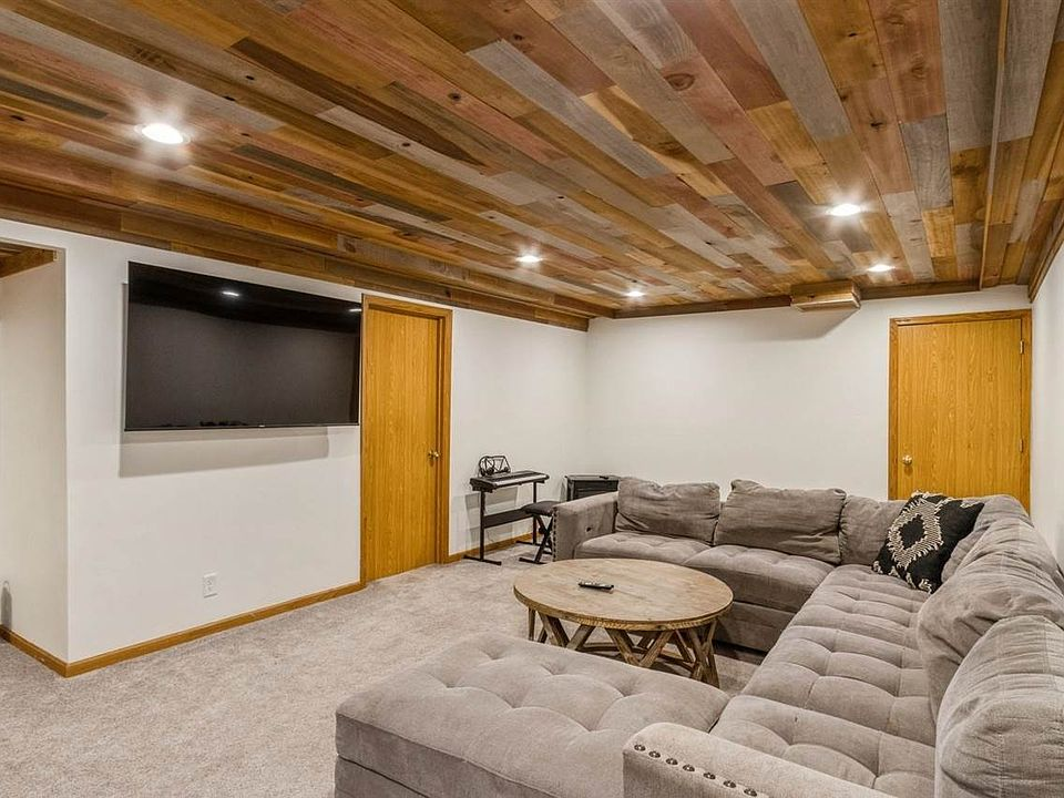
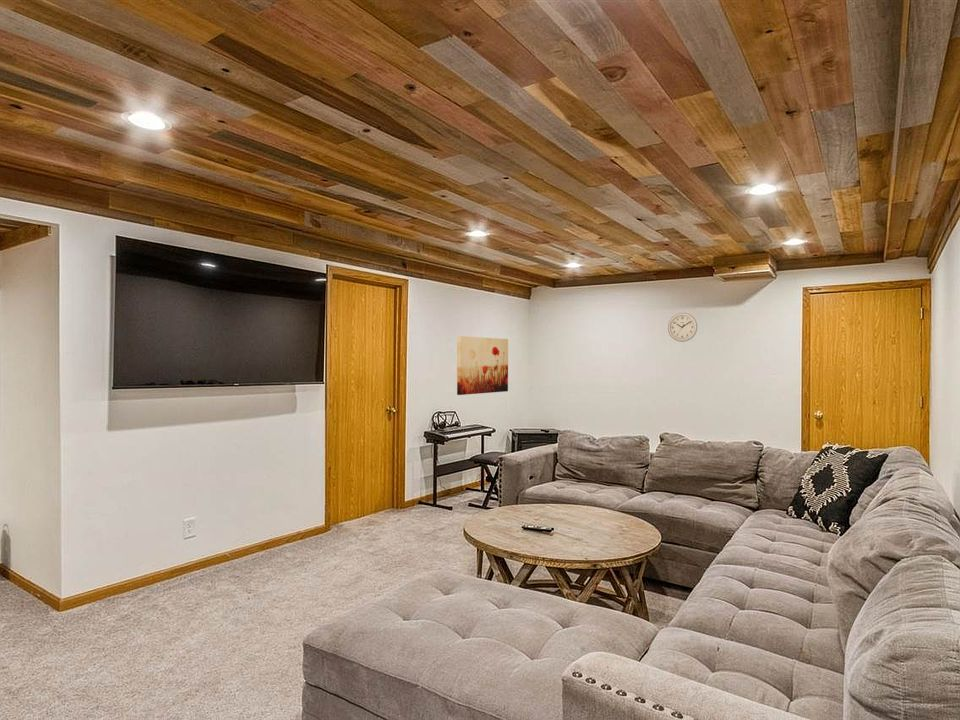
+ wall art (484, 365)
+ wall clock (682, 327)
